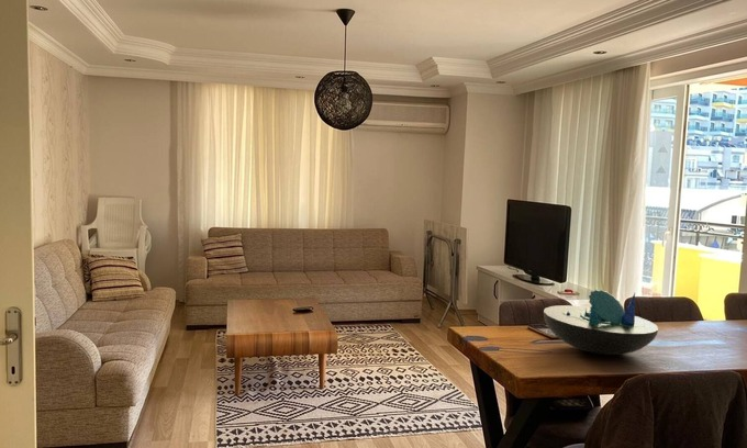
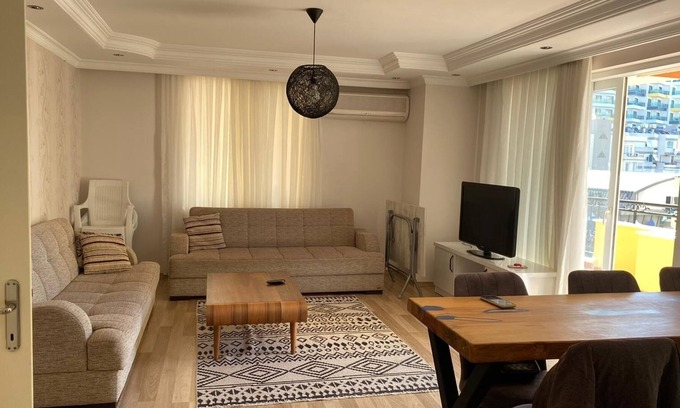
- decorative bowl (599, 320)
